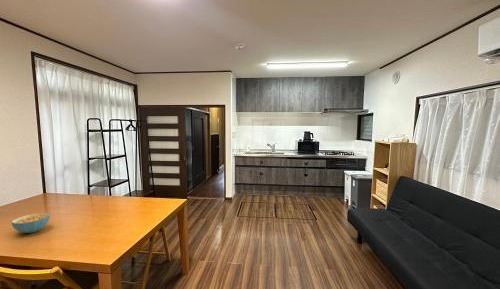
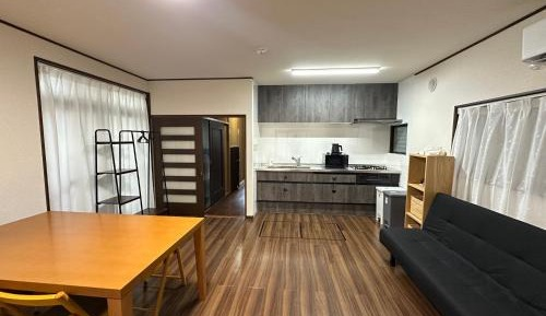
- cereal bowl (32, 224)
